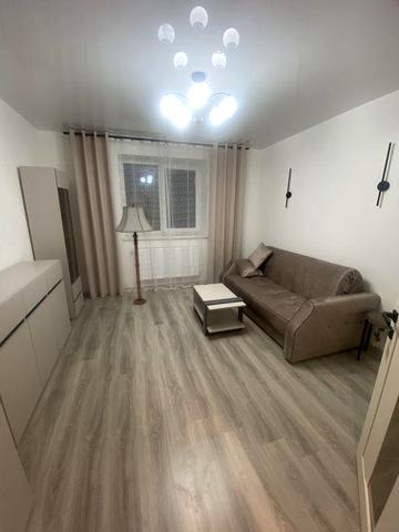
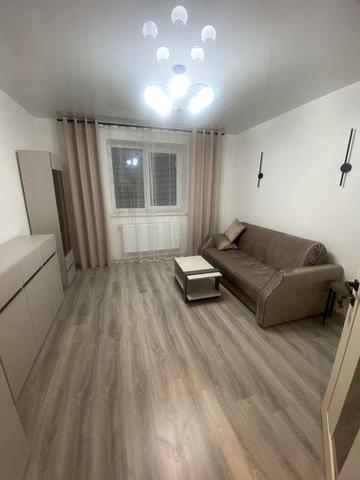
- floor lamp (136, 255)
